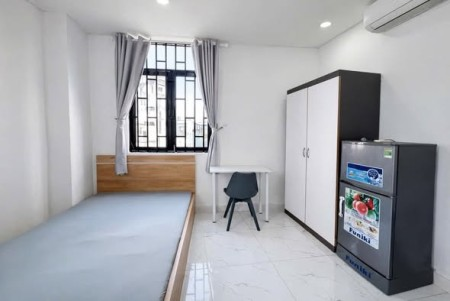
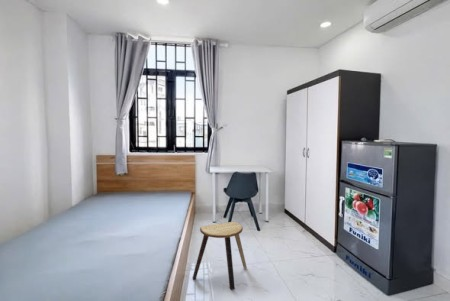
+ stool (226, 253)
